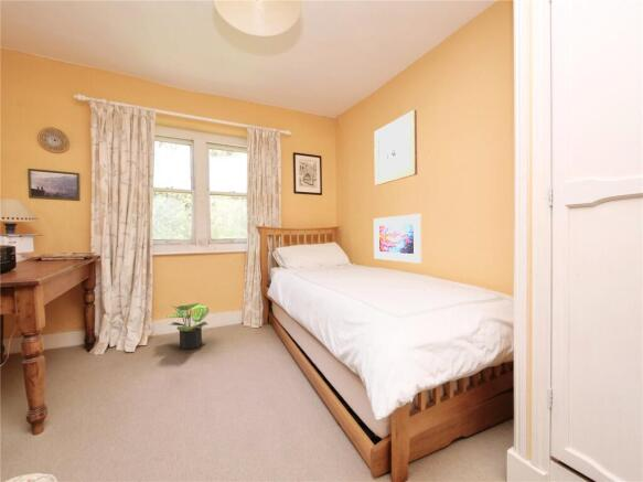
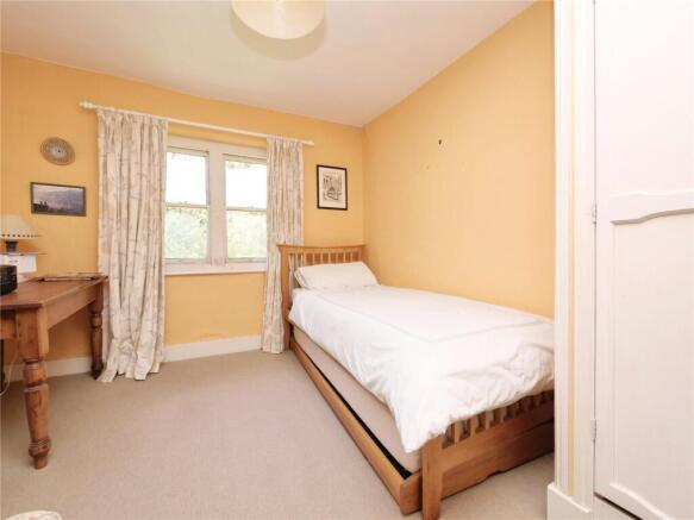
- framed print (395, 238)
- potted plant (185, 323)
- wall art (394, 151)
